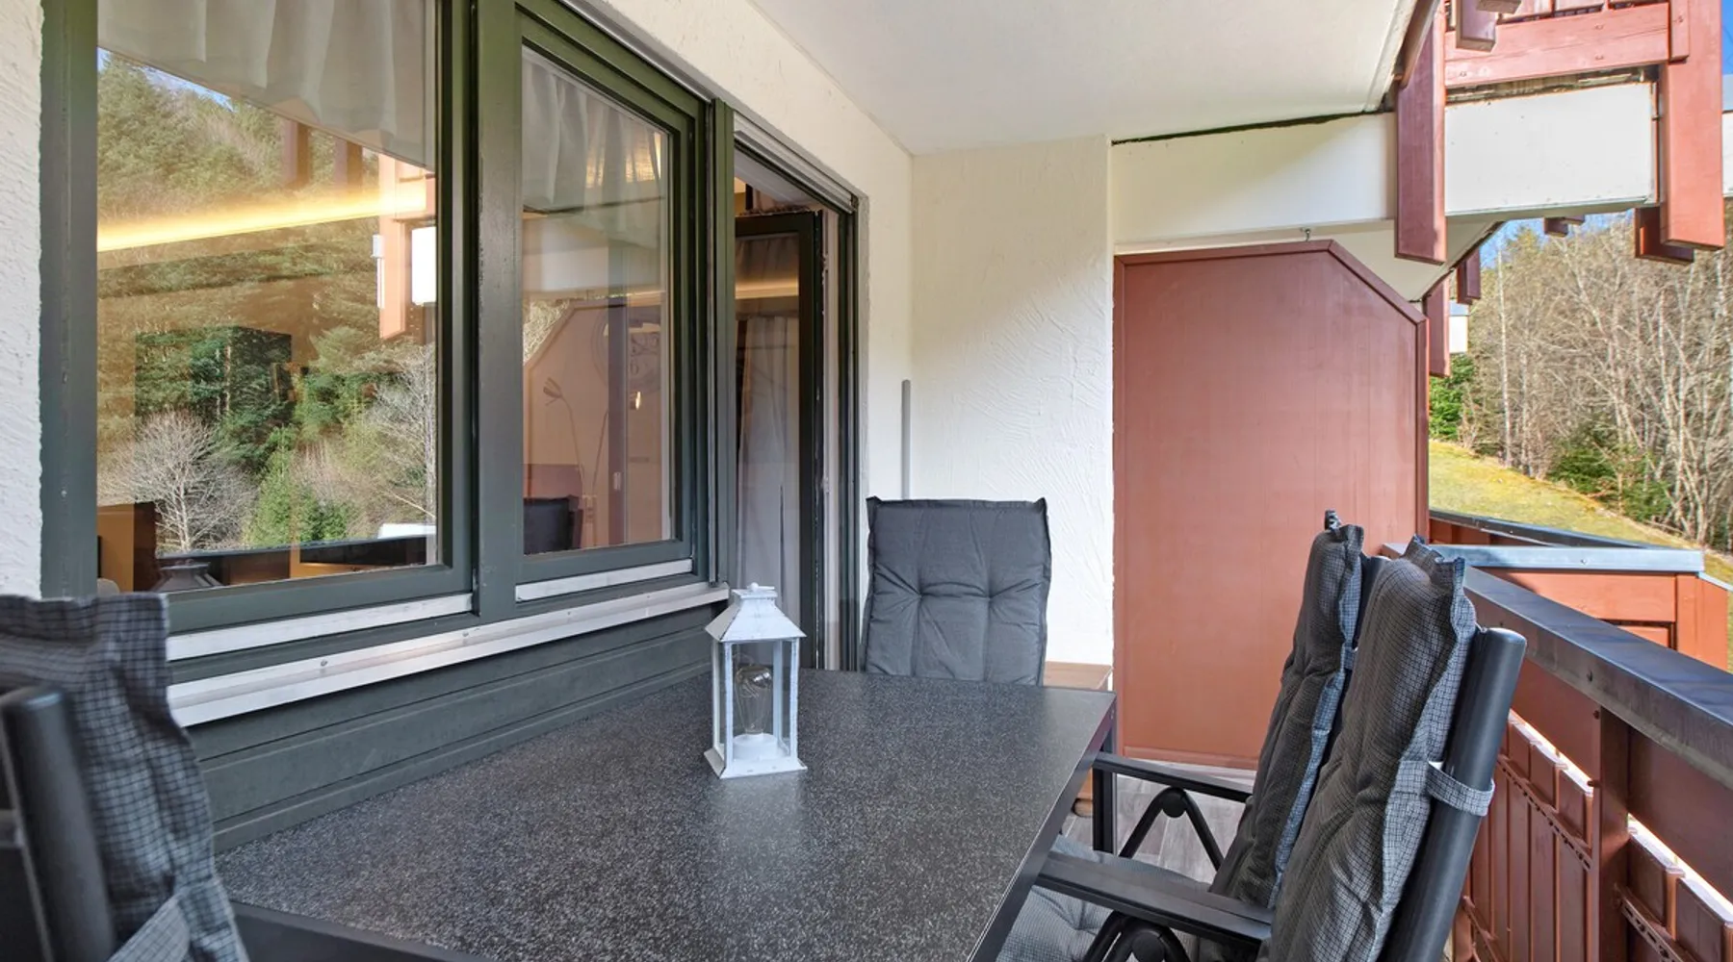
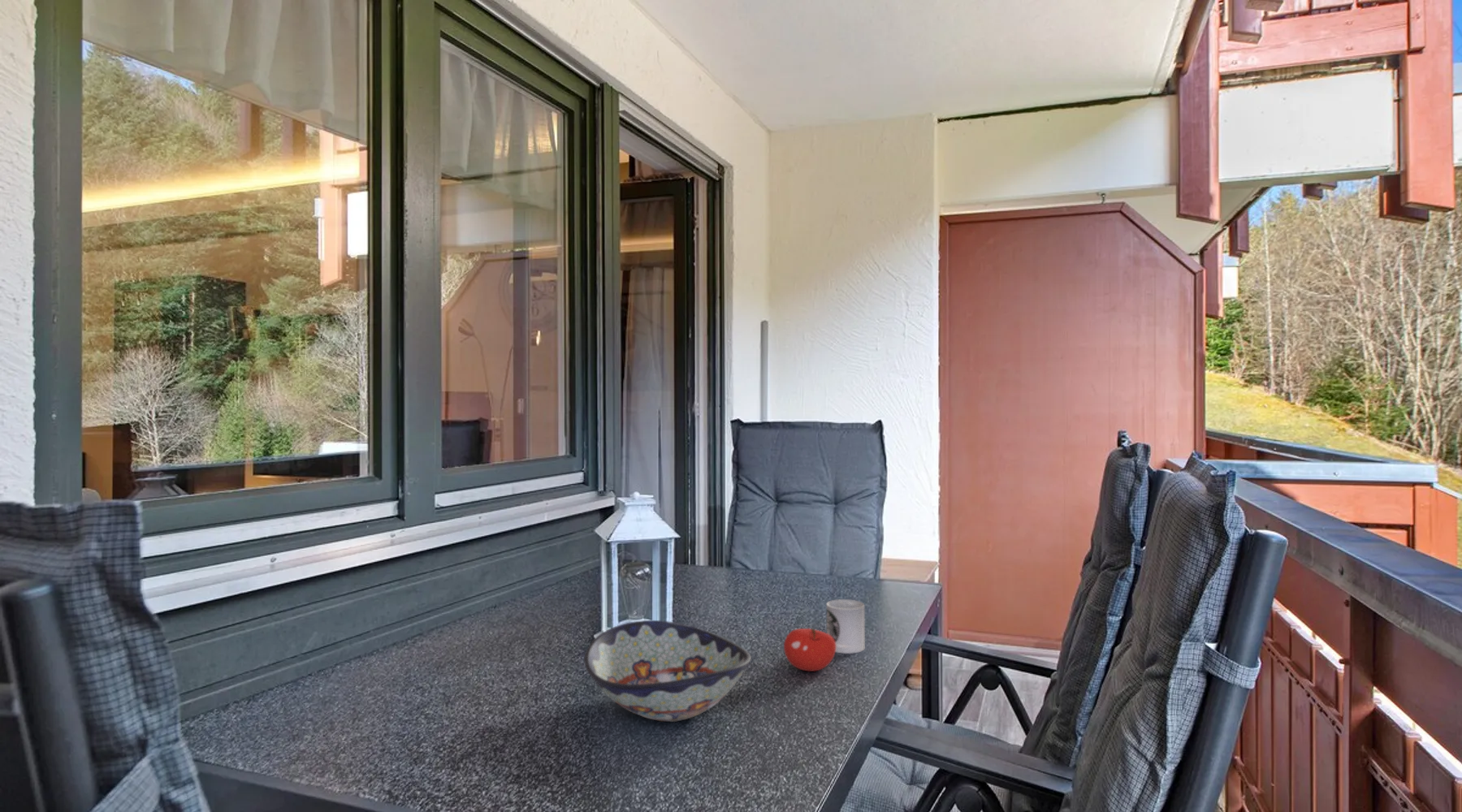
+ decorative bowl (667, 676)
+ fruit (810, 648)
+ cup (841, 624)
